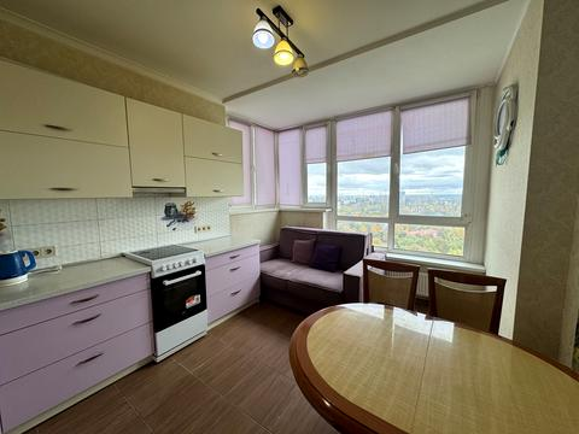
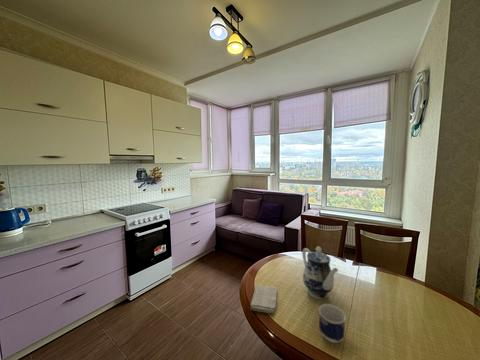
+ cup (332, 327)
+ washcloth (264, 297)
+ teapot (318, 270)
